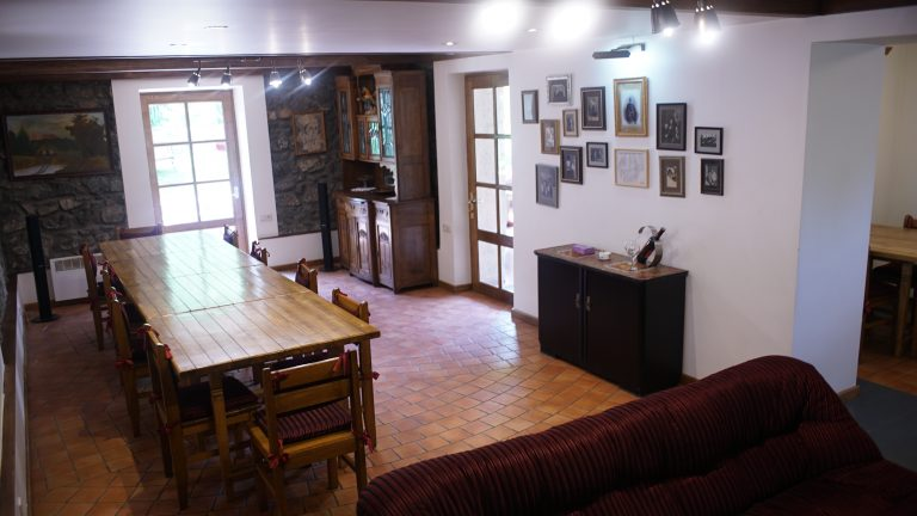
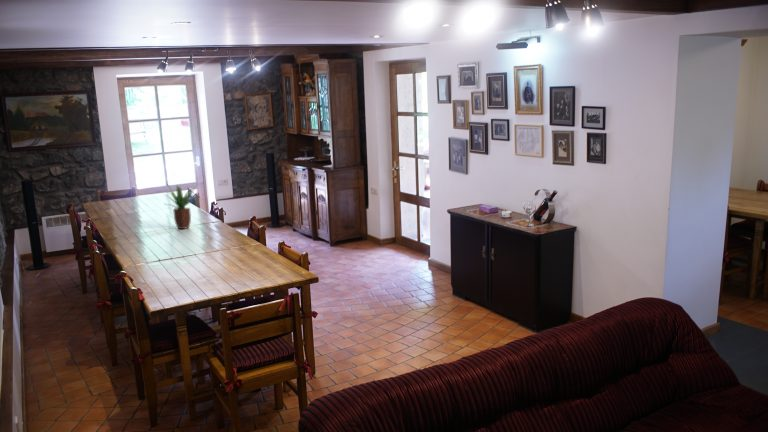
+ potted plant (181, 206)
